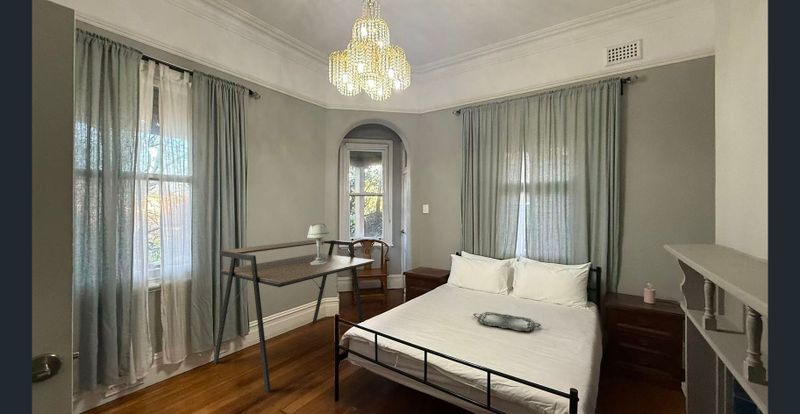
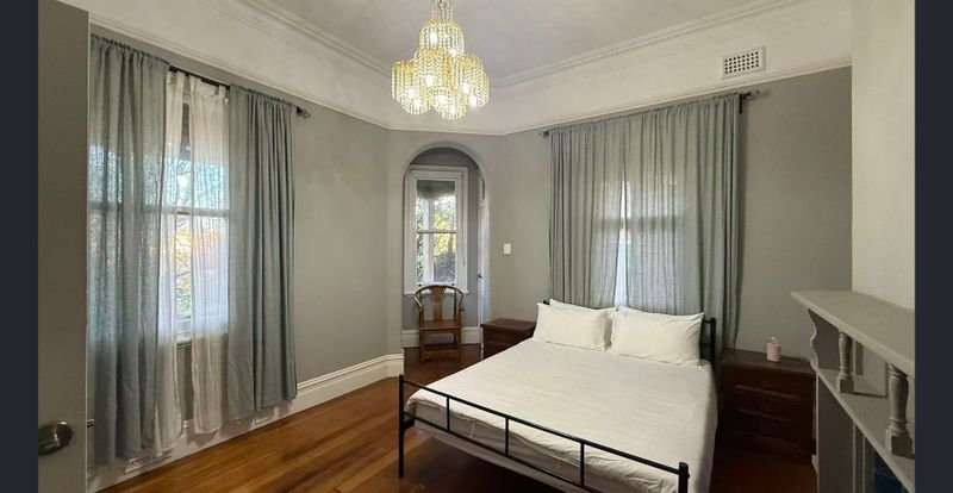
- table lamp (319, 242)
- serving tray (505, 320)
- desk (297, 282)
